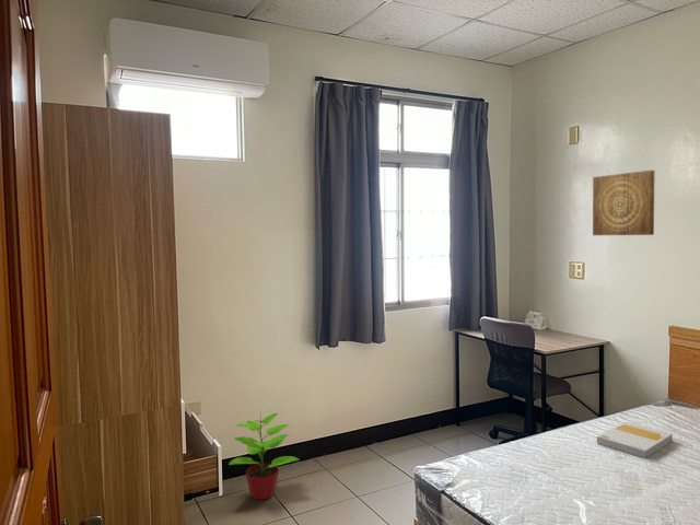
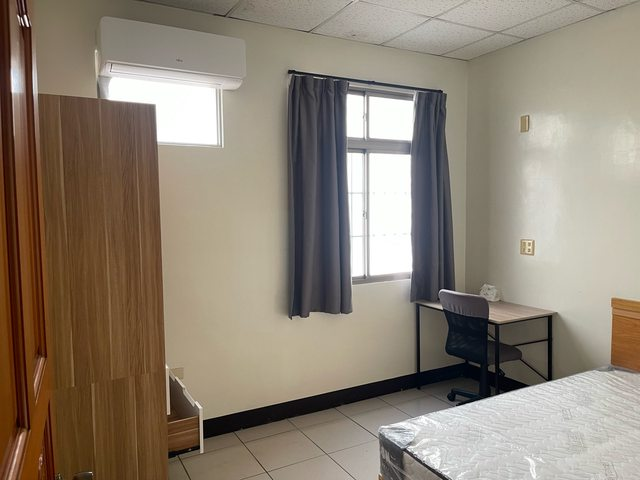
- potted plant (259, 453)
- wall art (621, 205)
- book (634, 438)
